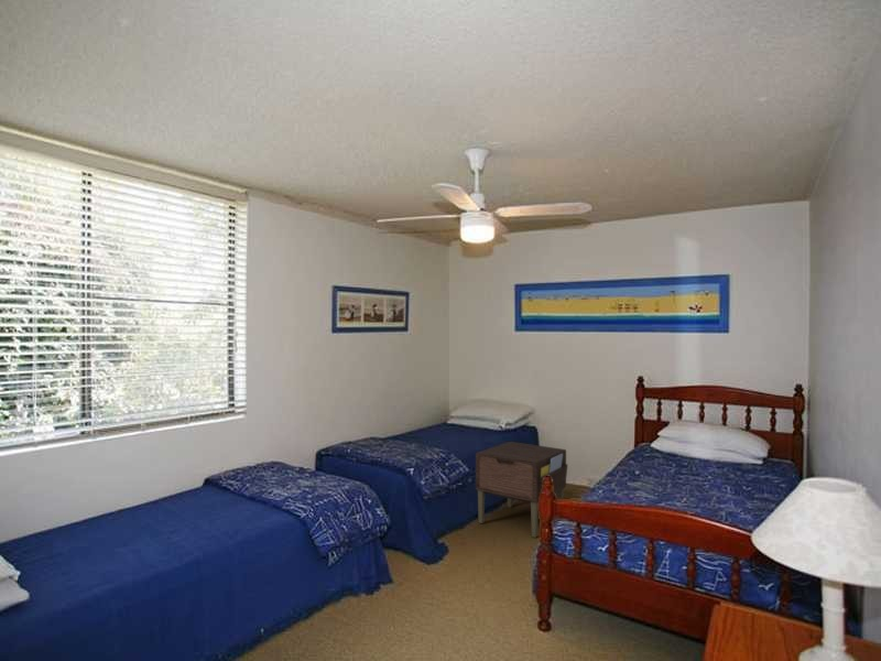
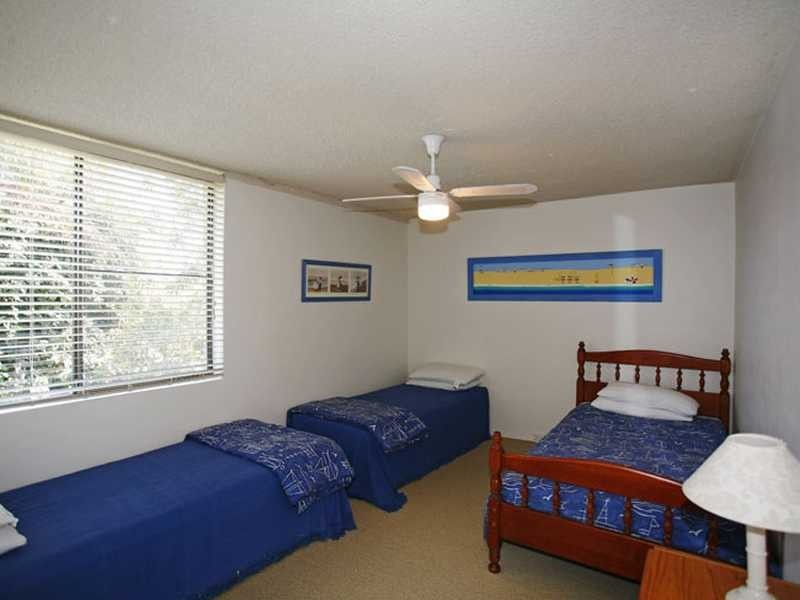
- nightstand (523, 486)
